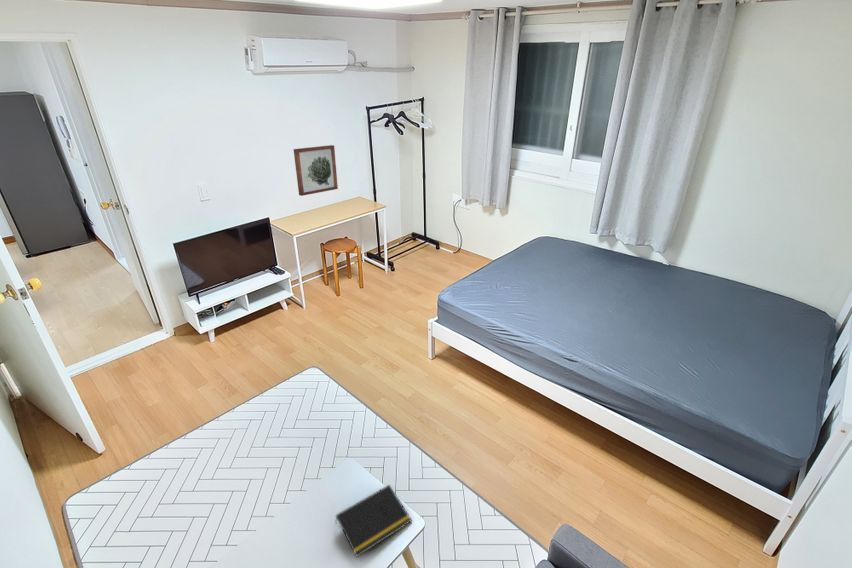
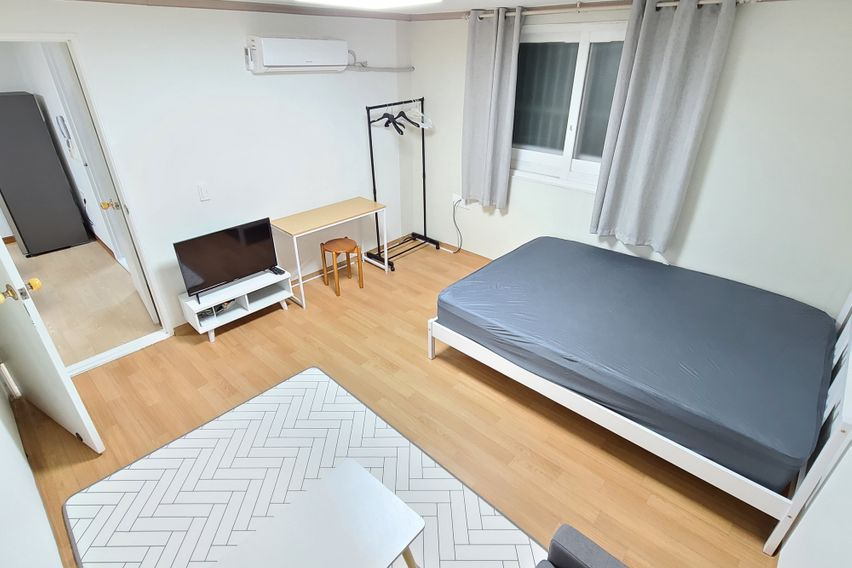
- notepad (374, 518)
- wall art (316, 170)
